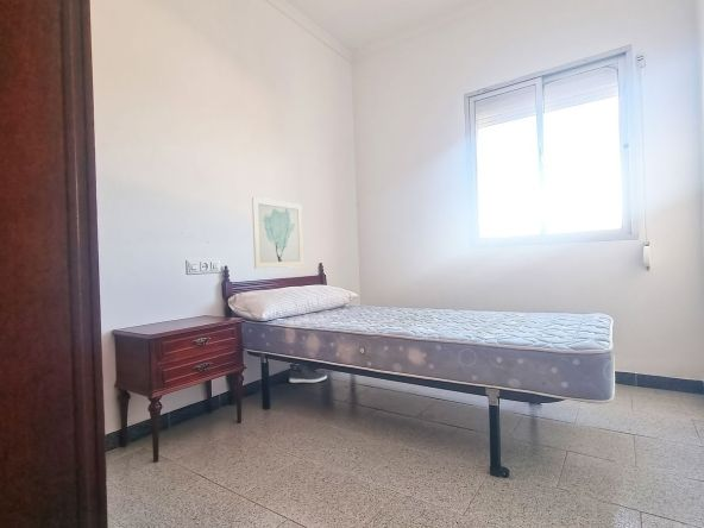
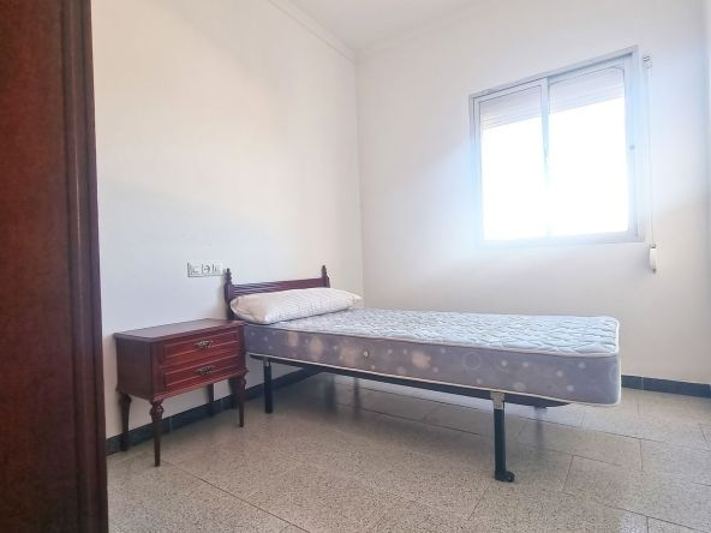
- wall art (279, 234)
- sneaker (307, 367)
